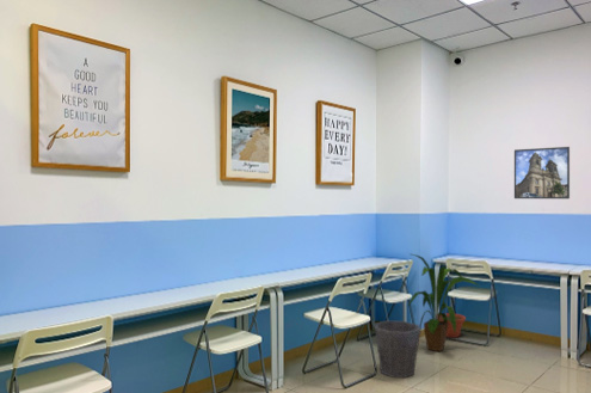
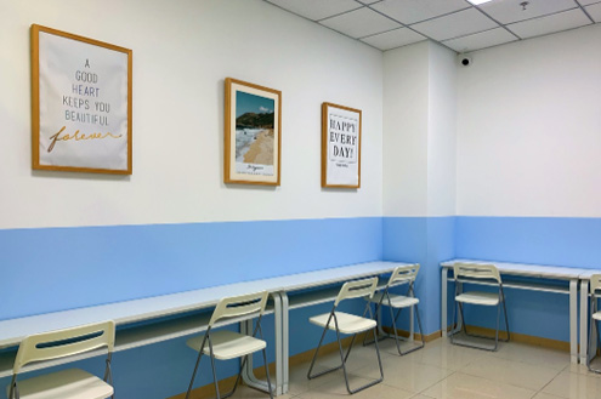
- plant pot (450, 325)
- waste bin (396, 349)
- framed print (541, 173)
- house plant (443, 302)
